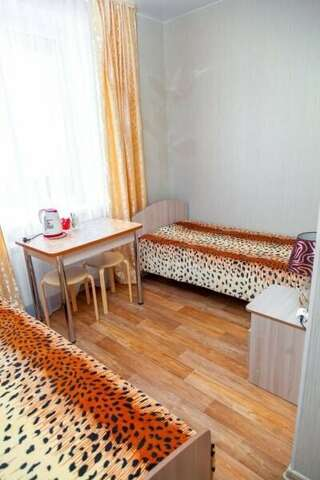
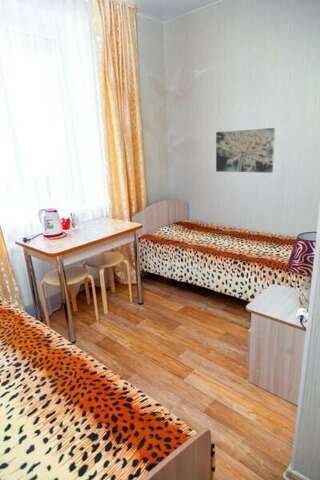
+ wall art (243, 151)
